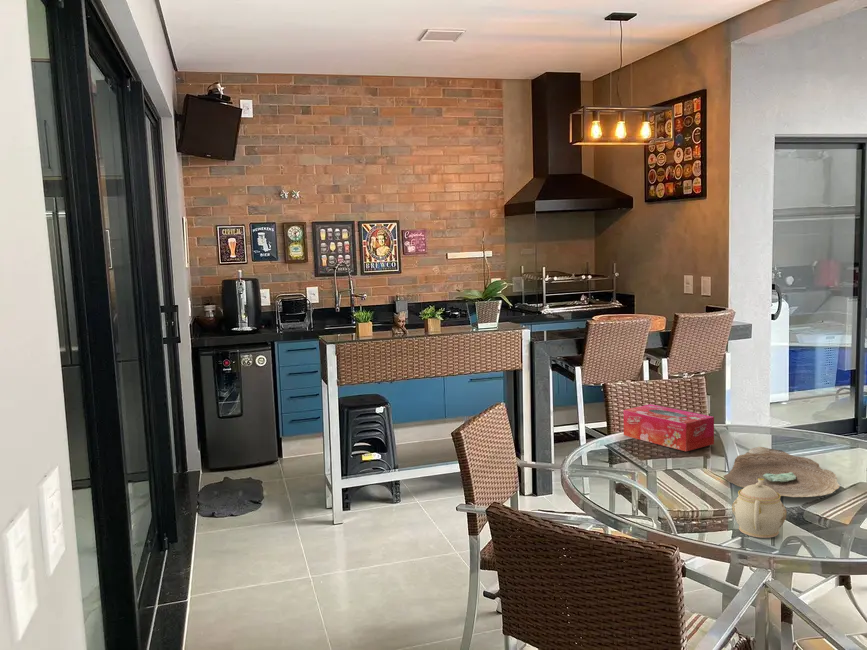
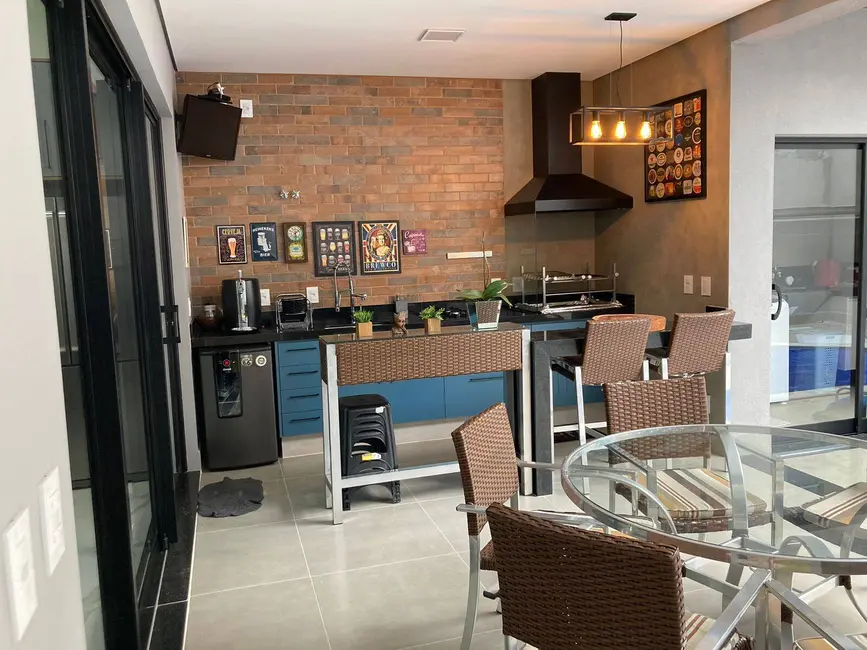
- teapot (758, 507)
- tissue box (667, 426)
- decorative bowl (779, 472)
